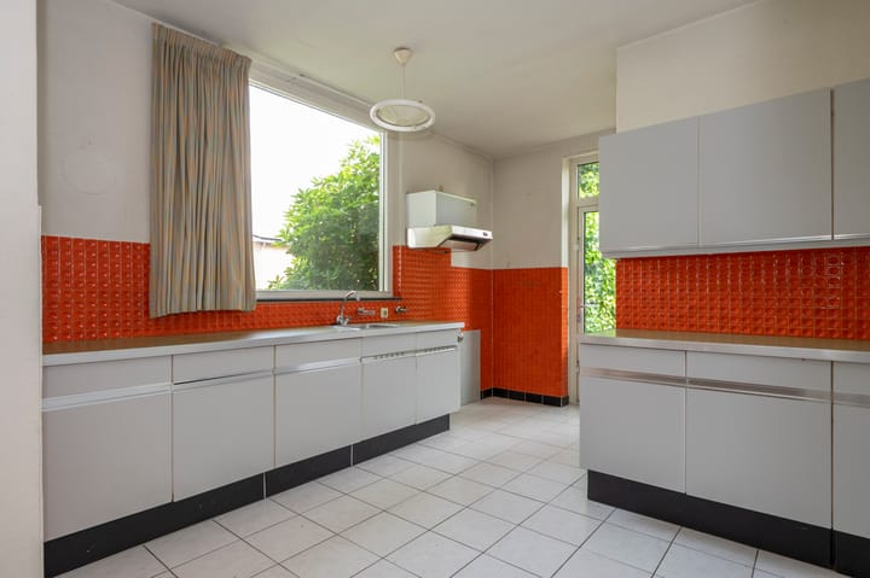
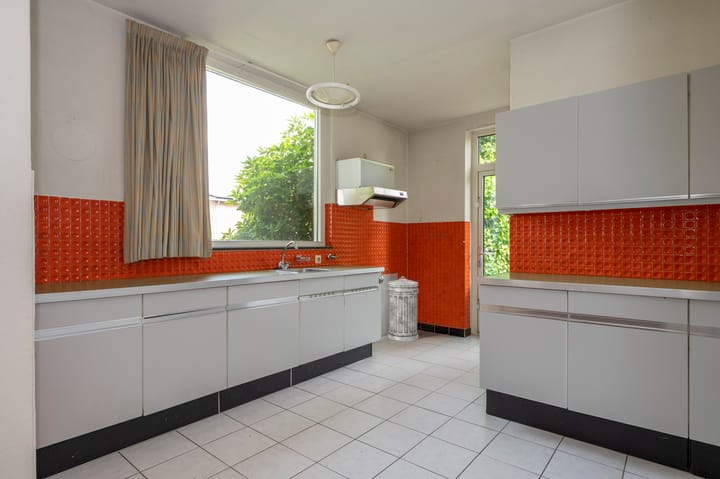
+ trash can (402, 306)
